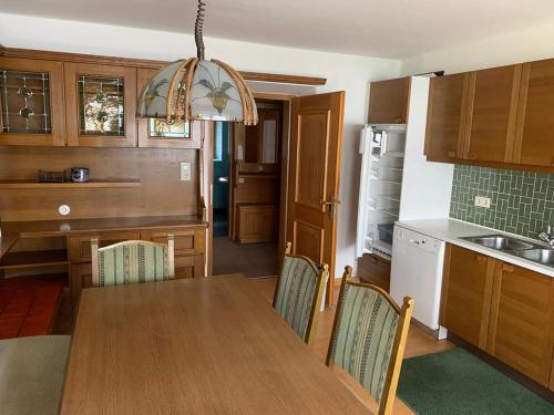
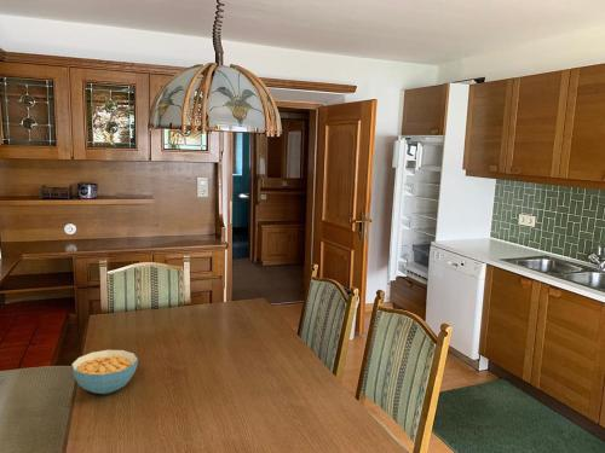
+ cereal bowl (105, 376)
